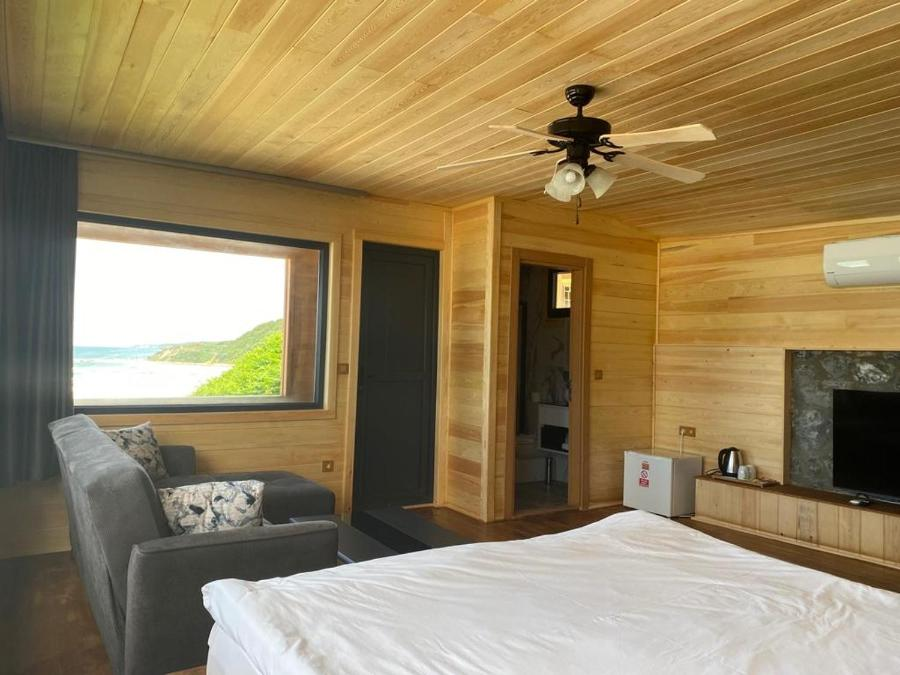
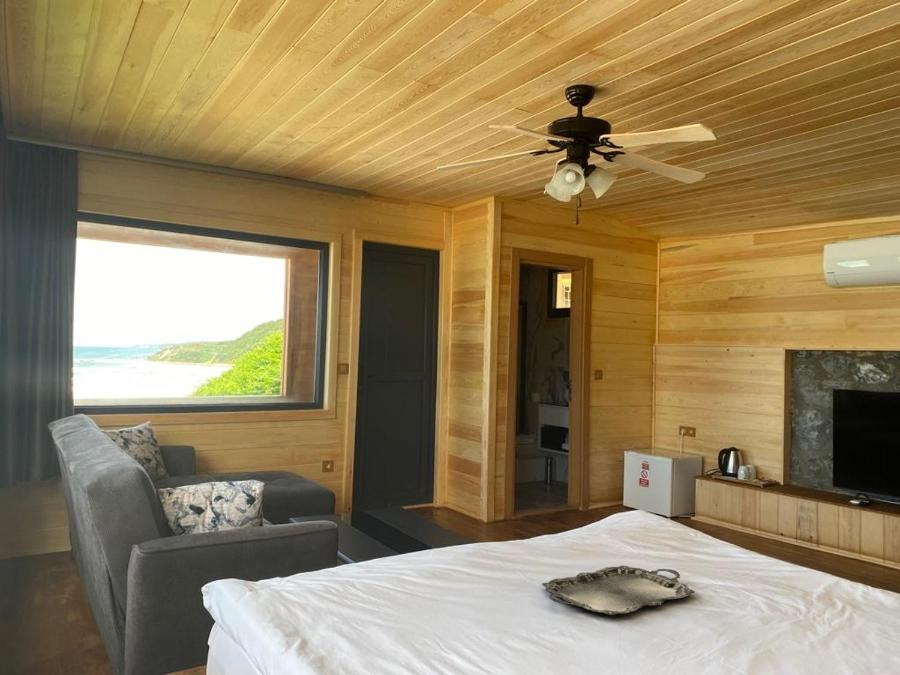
+ serving tray (617, 588)
